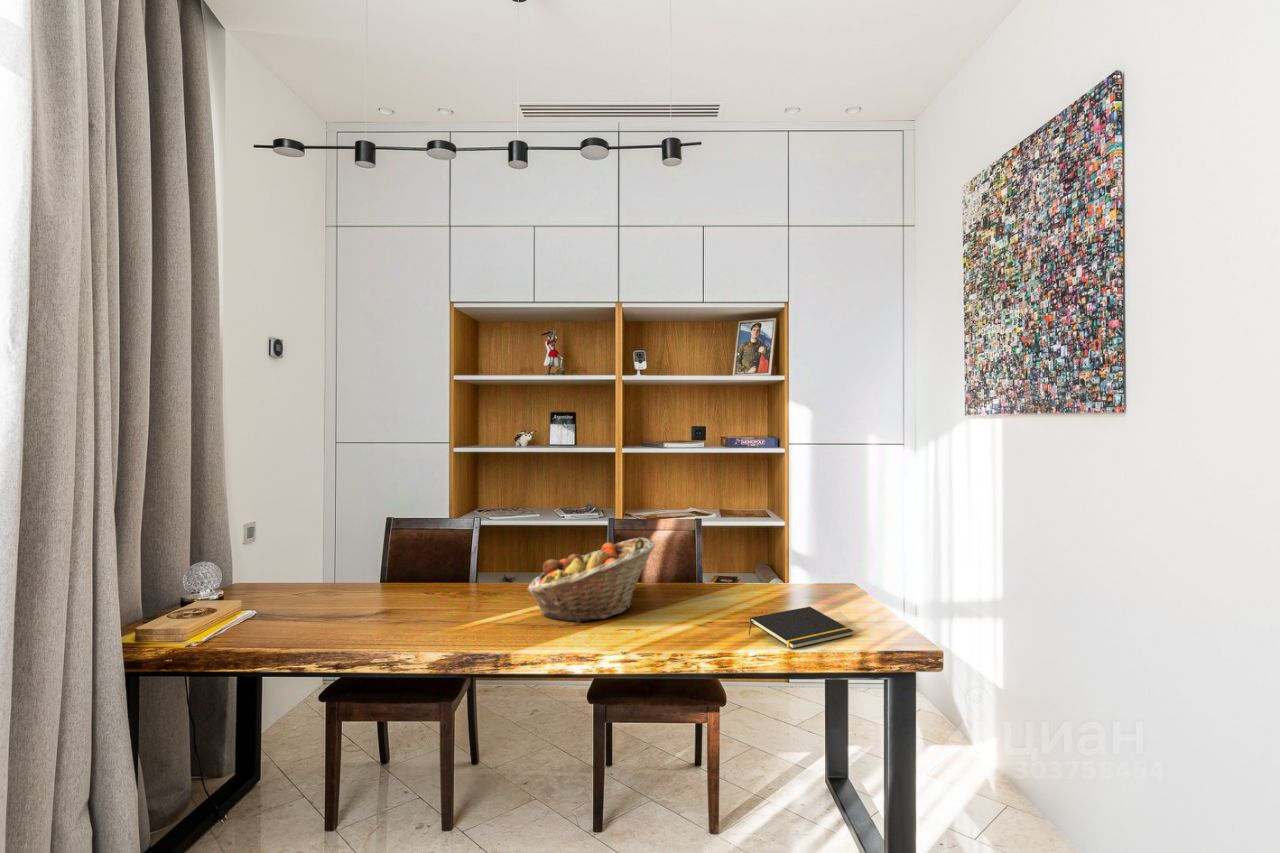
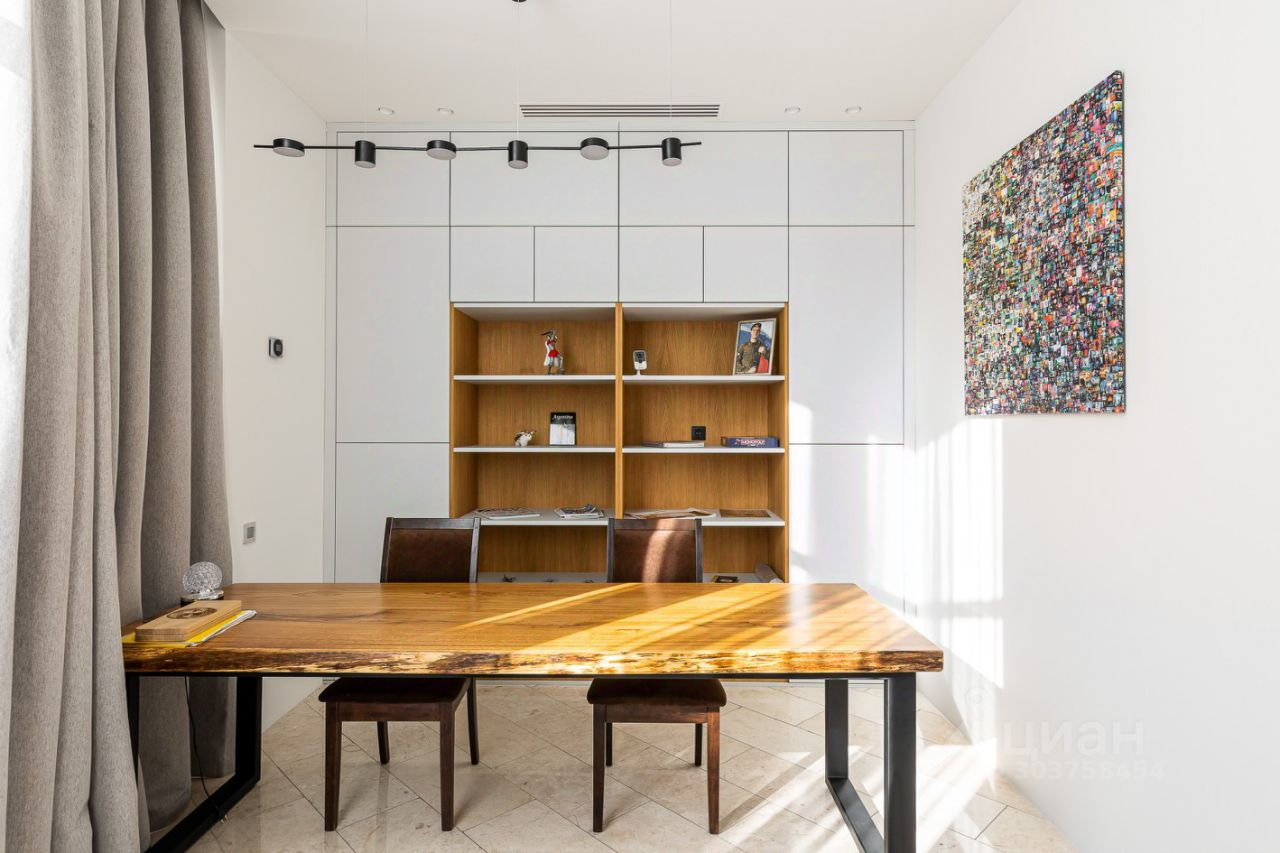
- fruit basket (592, 574)
- notepad (801, 626)
